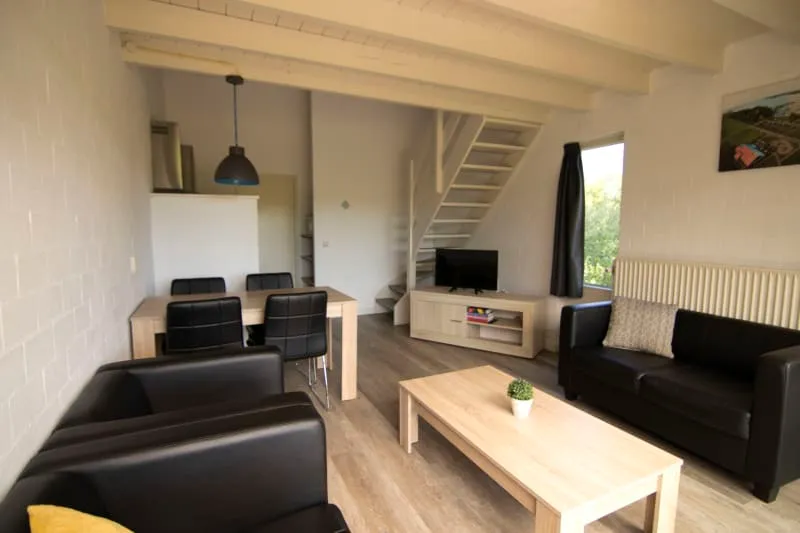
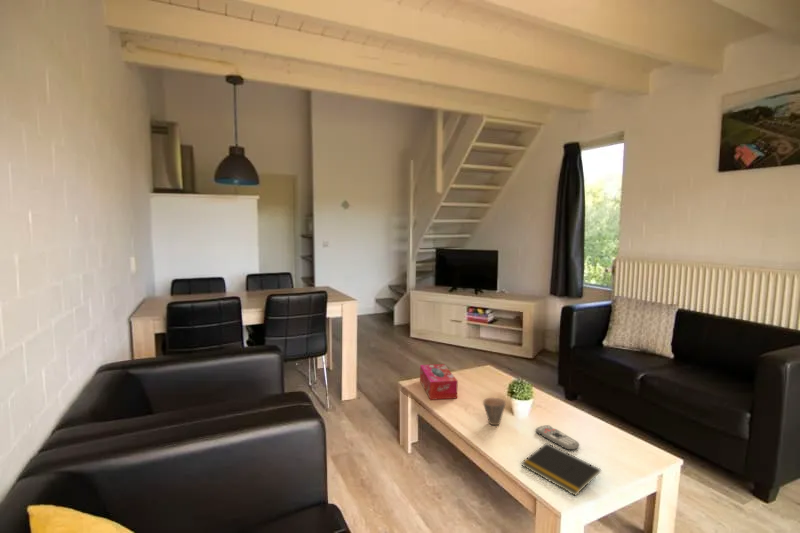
+ cup (493, 412)
+ remote control (557, 437)
+ tissue box (437, 380)
+ notepad (559, 467)
